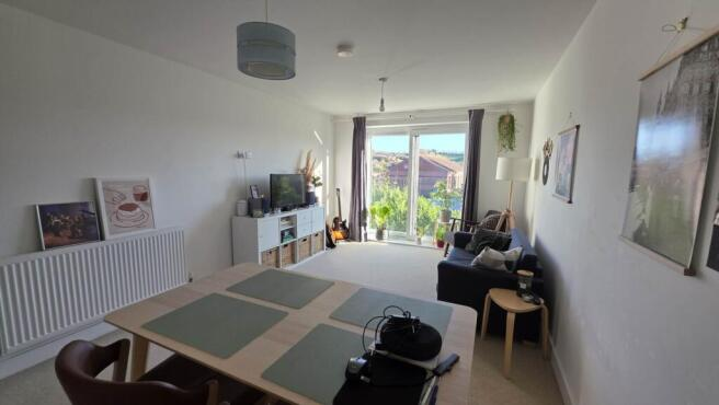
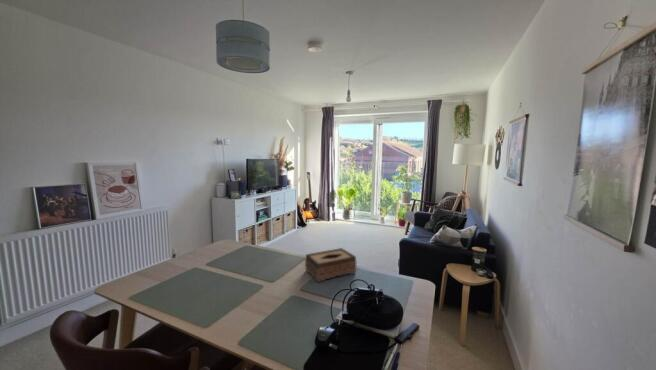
+ tissue box (330, 263)
